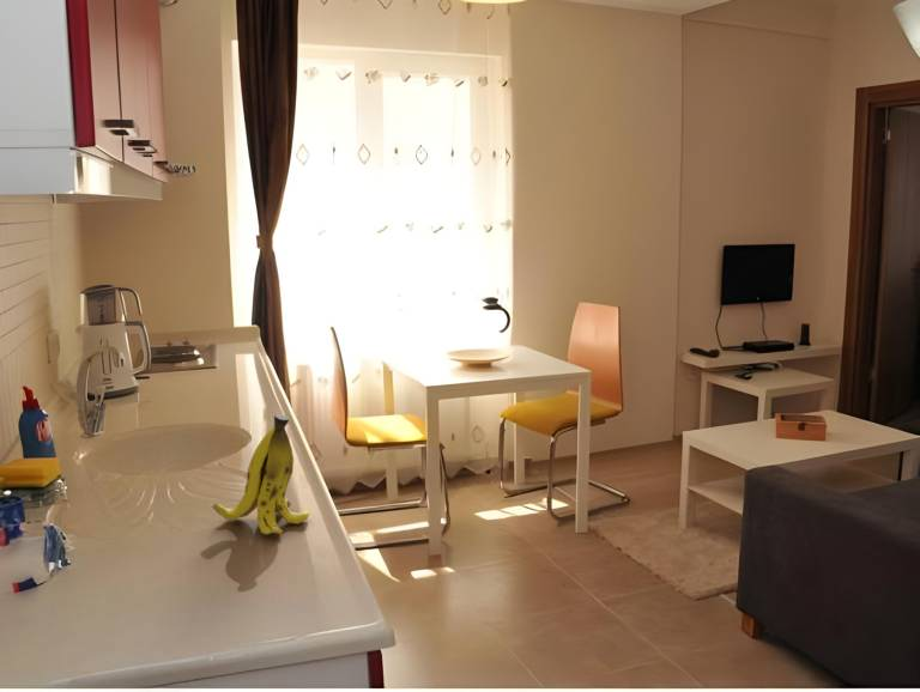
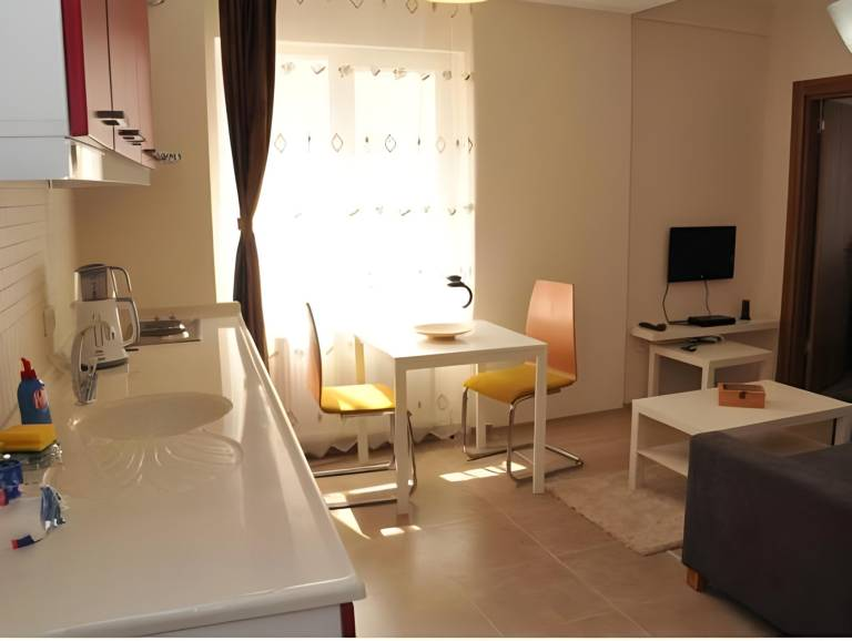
- banana (260, 471)
